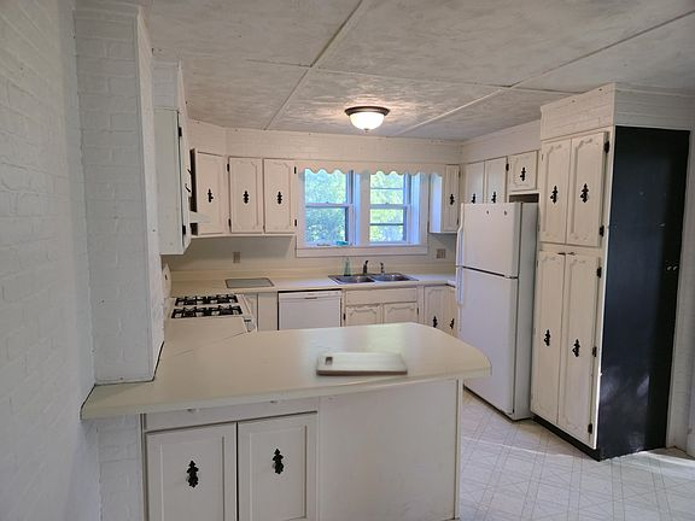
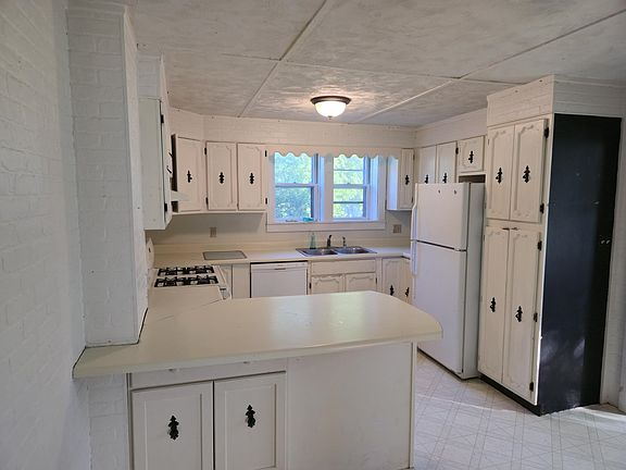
- cutting board (361, 362)
